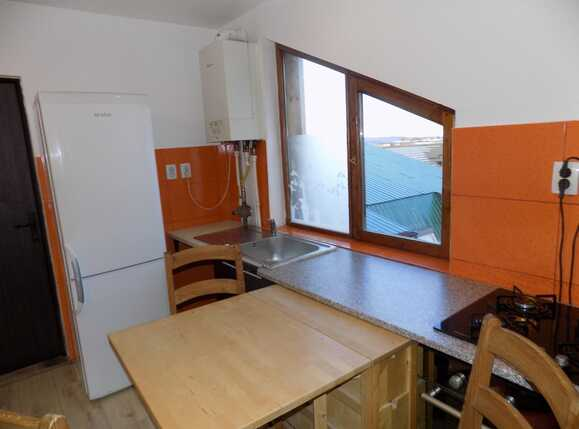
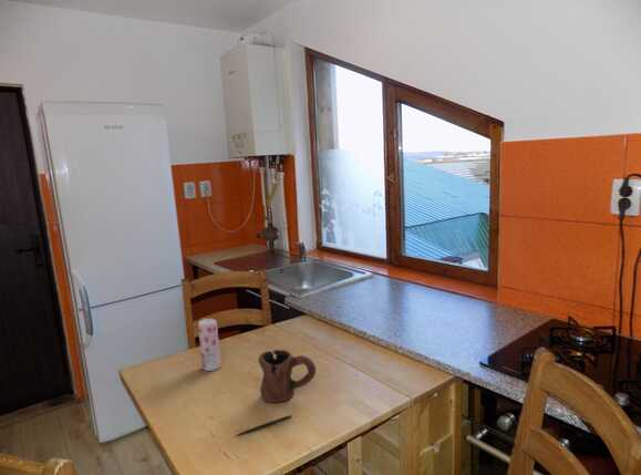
+ pen (263, 425)
+ mug (288, 373)
+ beverage can (209, 344)
